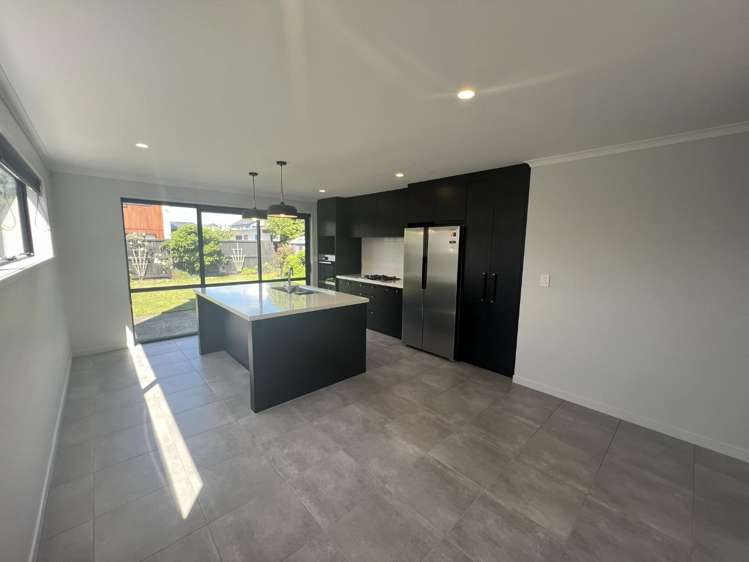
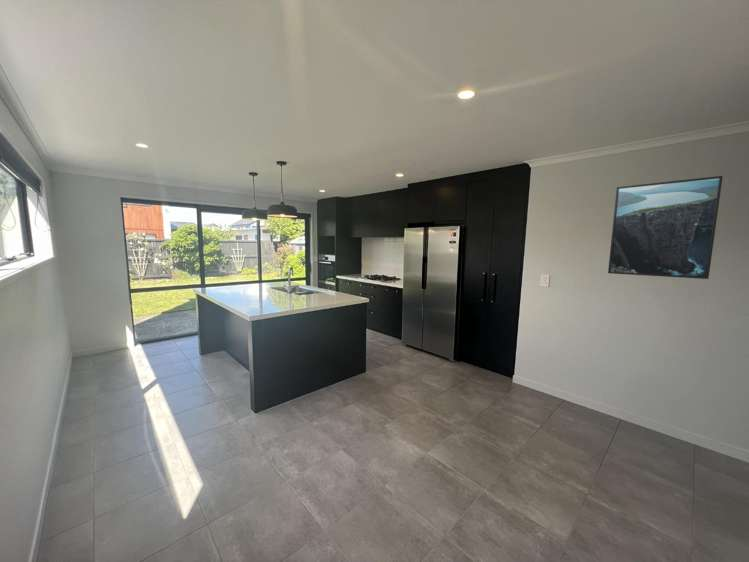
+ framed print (659, 229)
